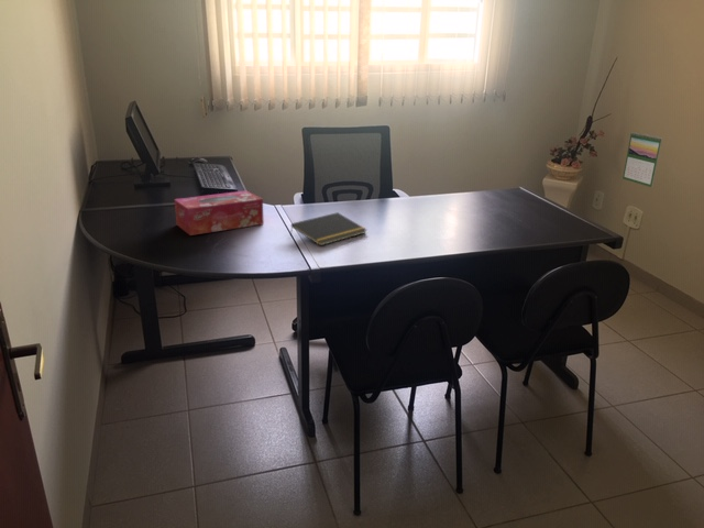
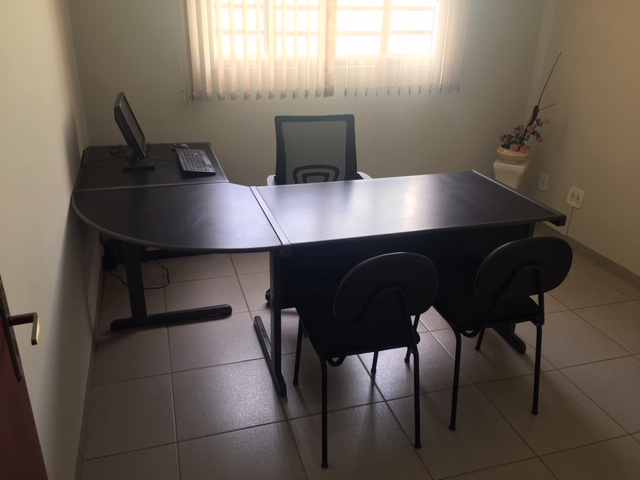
- tissue box (219, 211)
- calendar (641, 158)
- notepad (329, 228)
